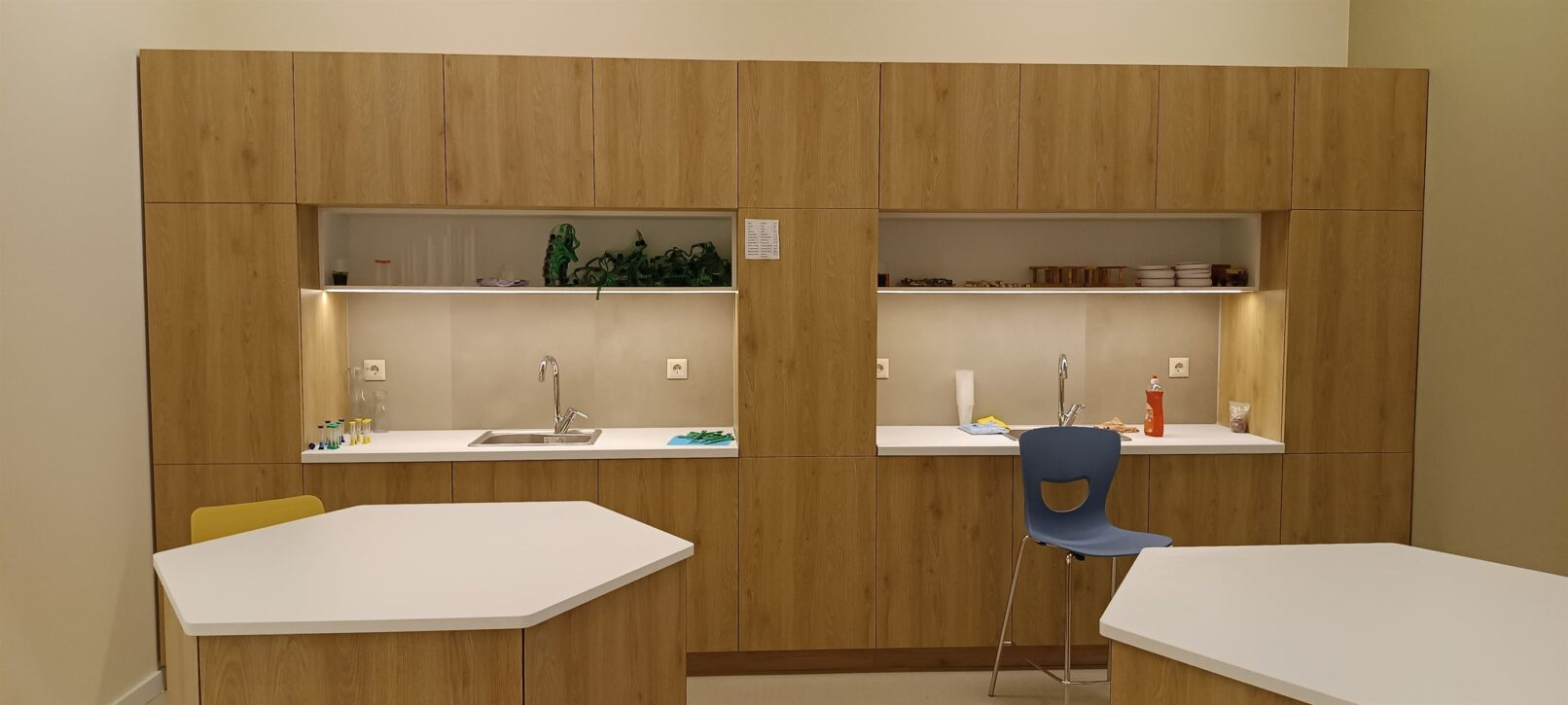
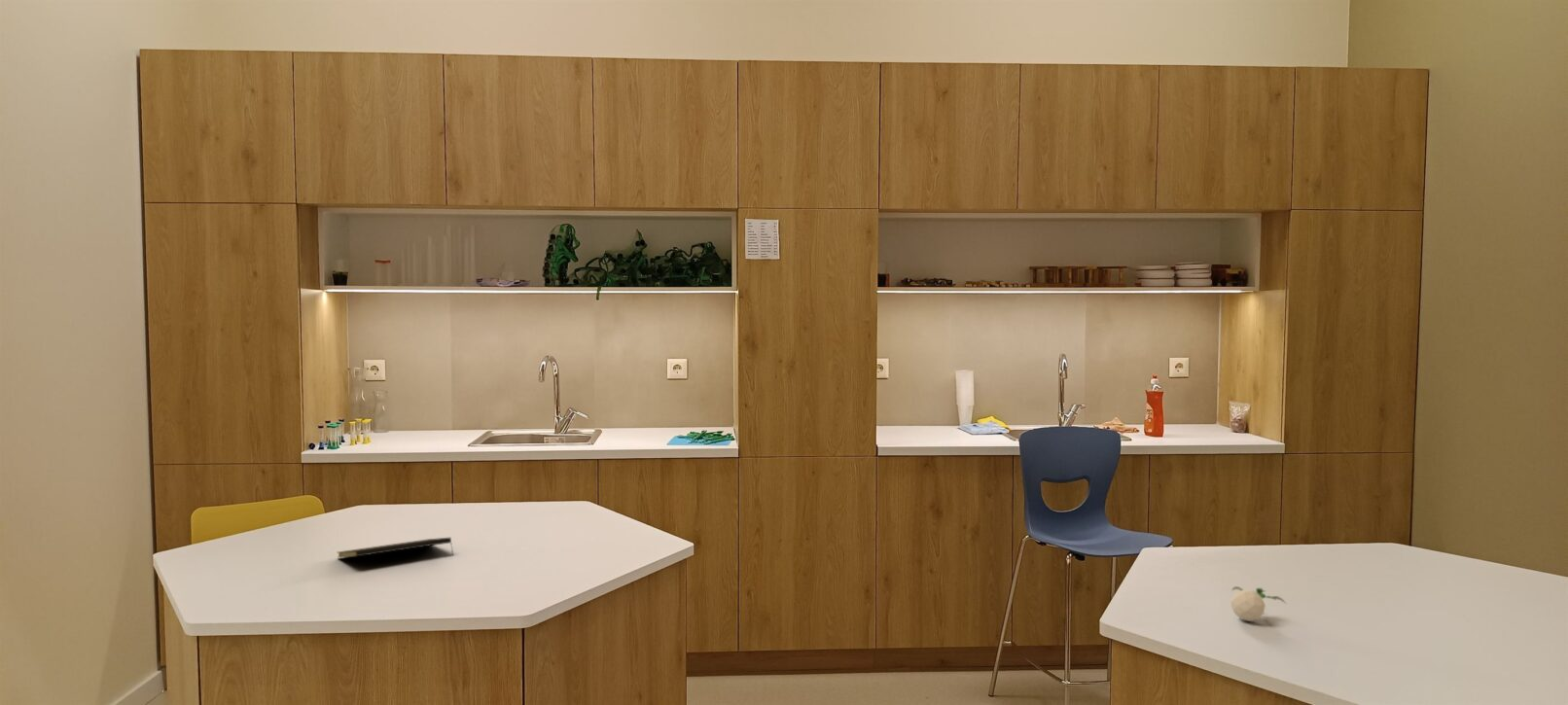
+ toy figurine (1251, 604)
+ notepad (394, 546)
